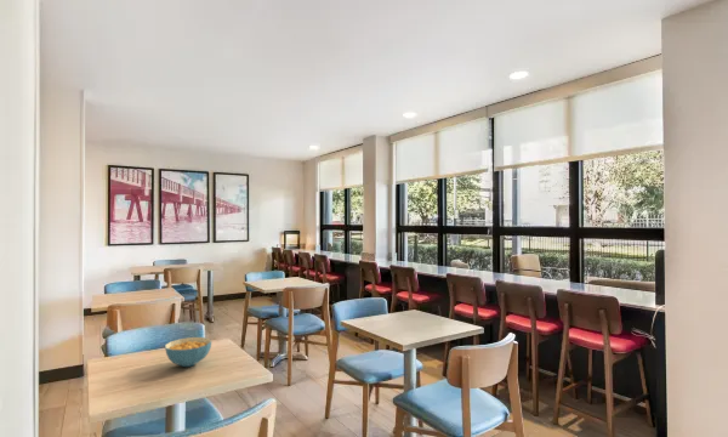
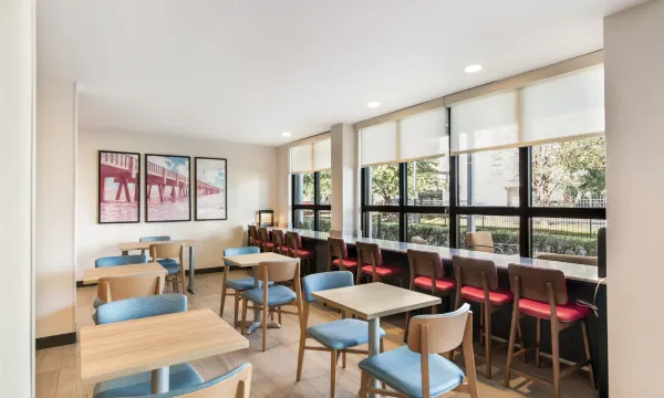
- cereal bowl (188, 353)
